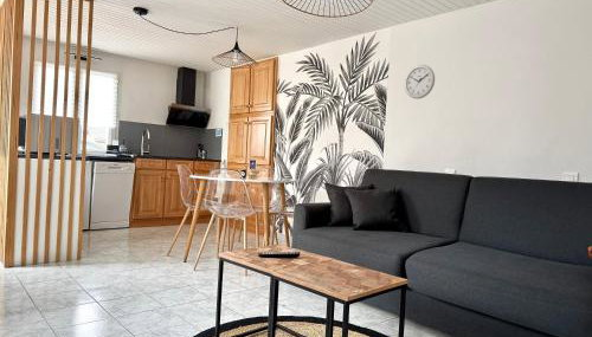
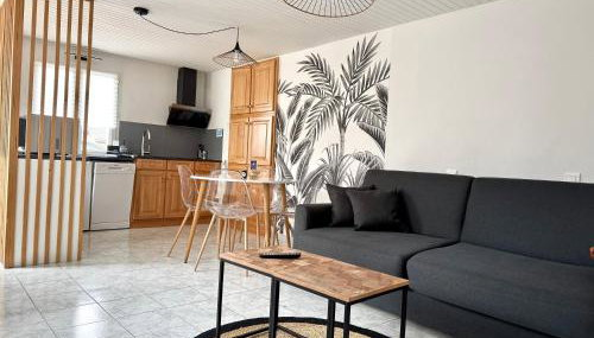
- wall clock (418, 82)
